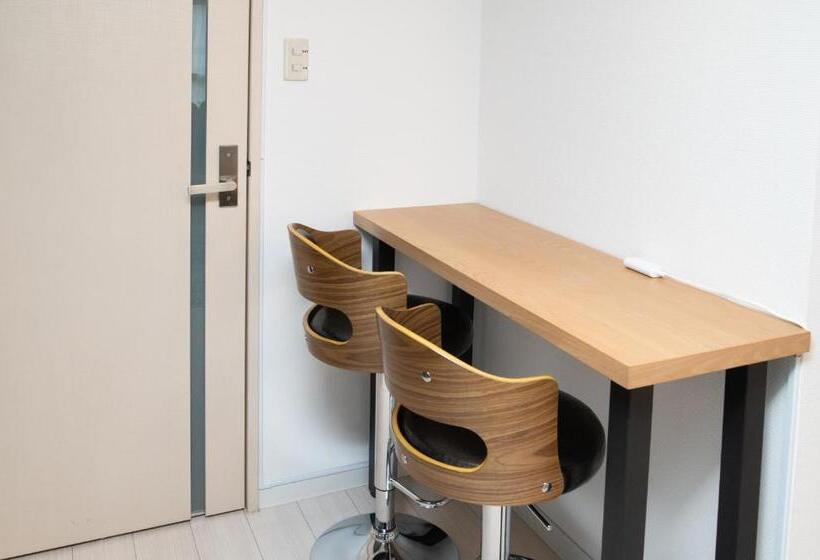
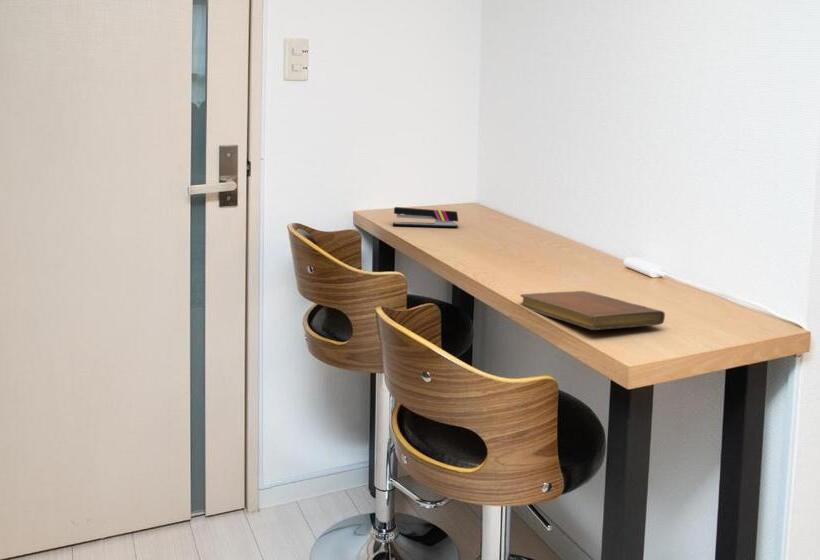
+ notebook (588, 308)
+ stapler (425, 217)
